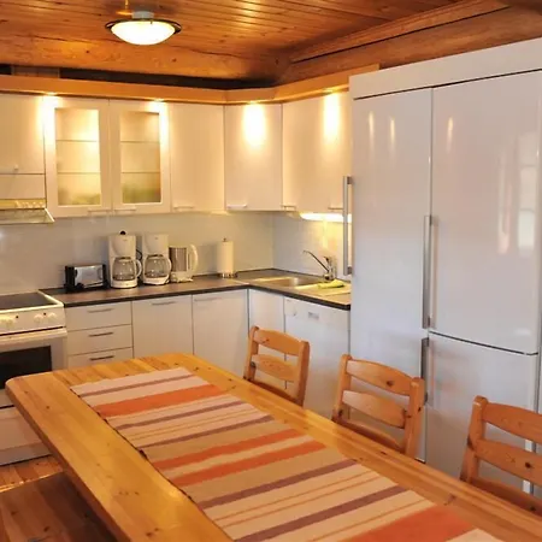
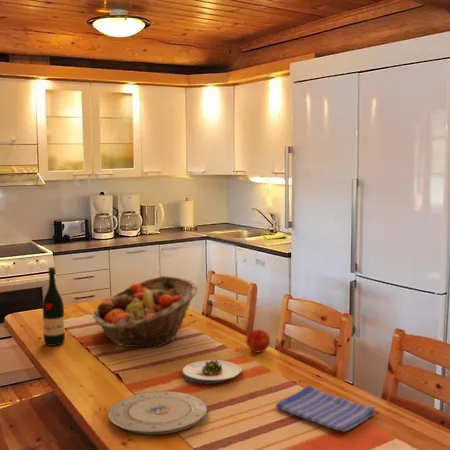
+ dish towel (324, 406)
+ fruit basket (145, 309)
+ wine bottle (53, 305)
+ apple (258, 341)
+ plate (158, 411)
+ salad plate (211, 367)
